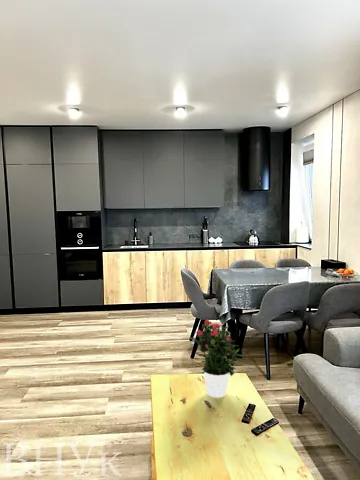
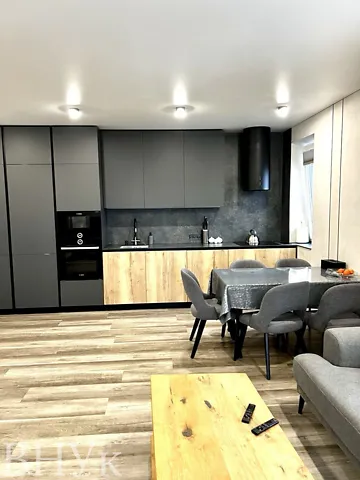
- potted flower (215, 358)
